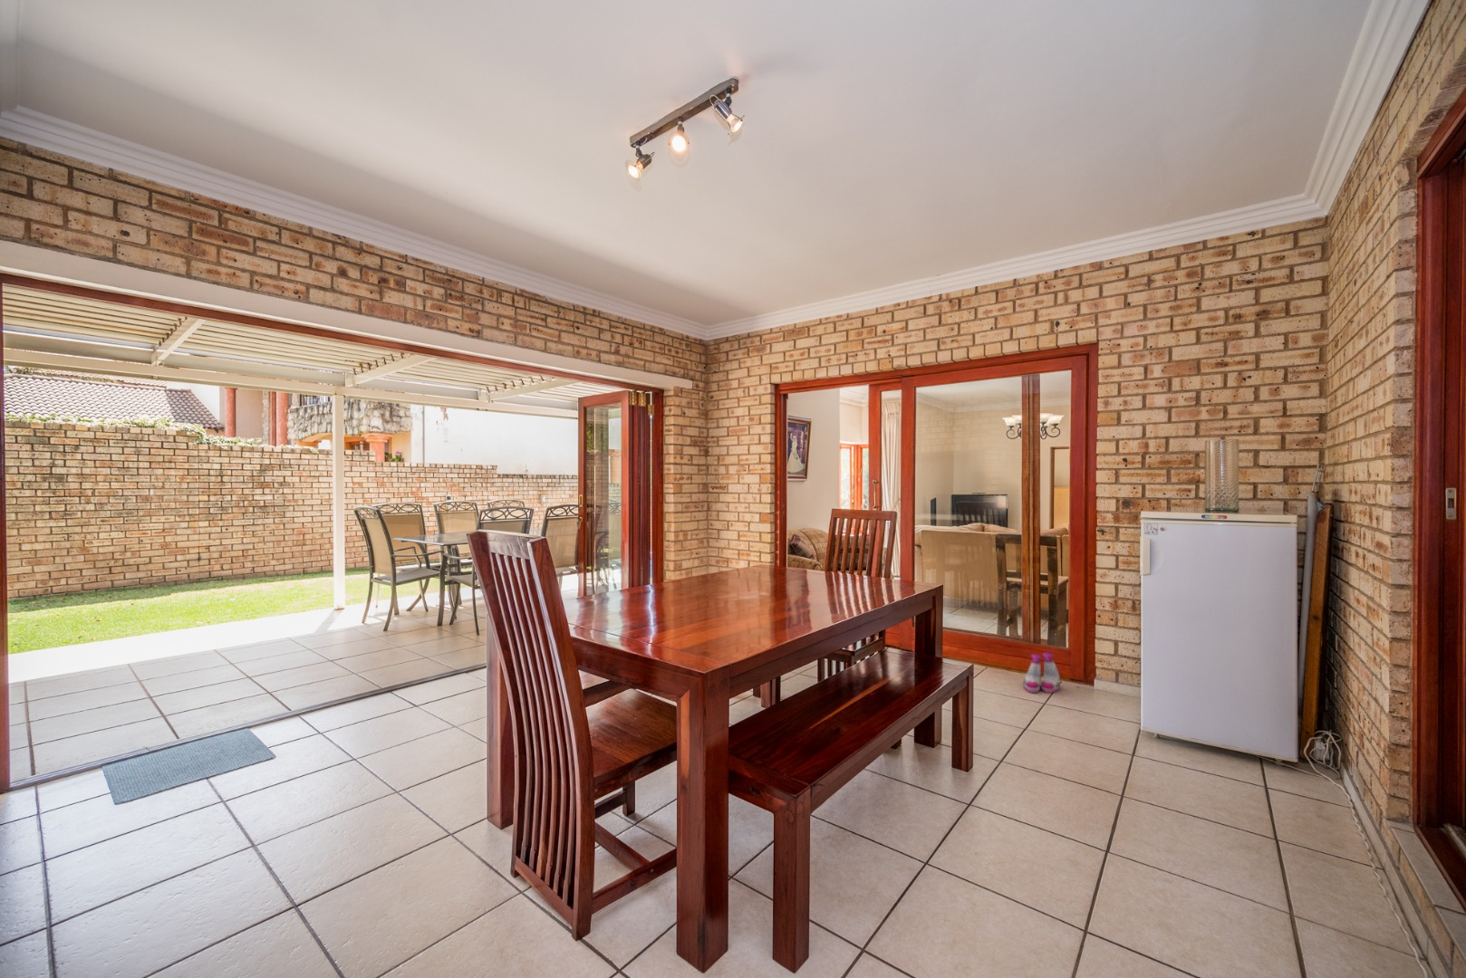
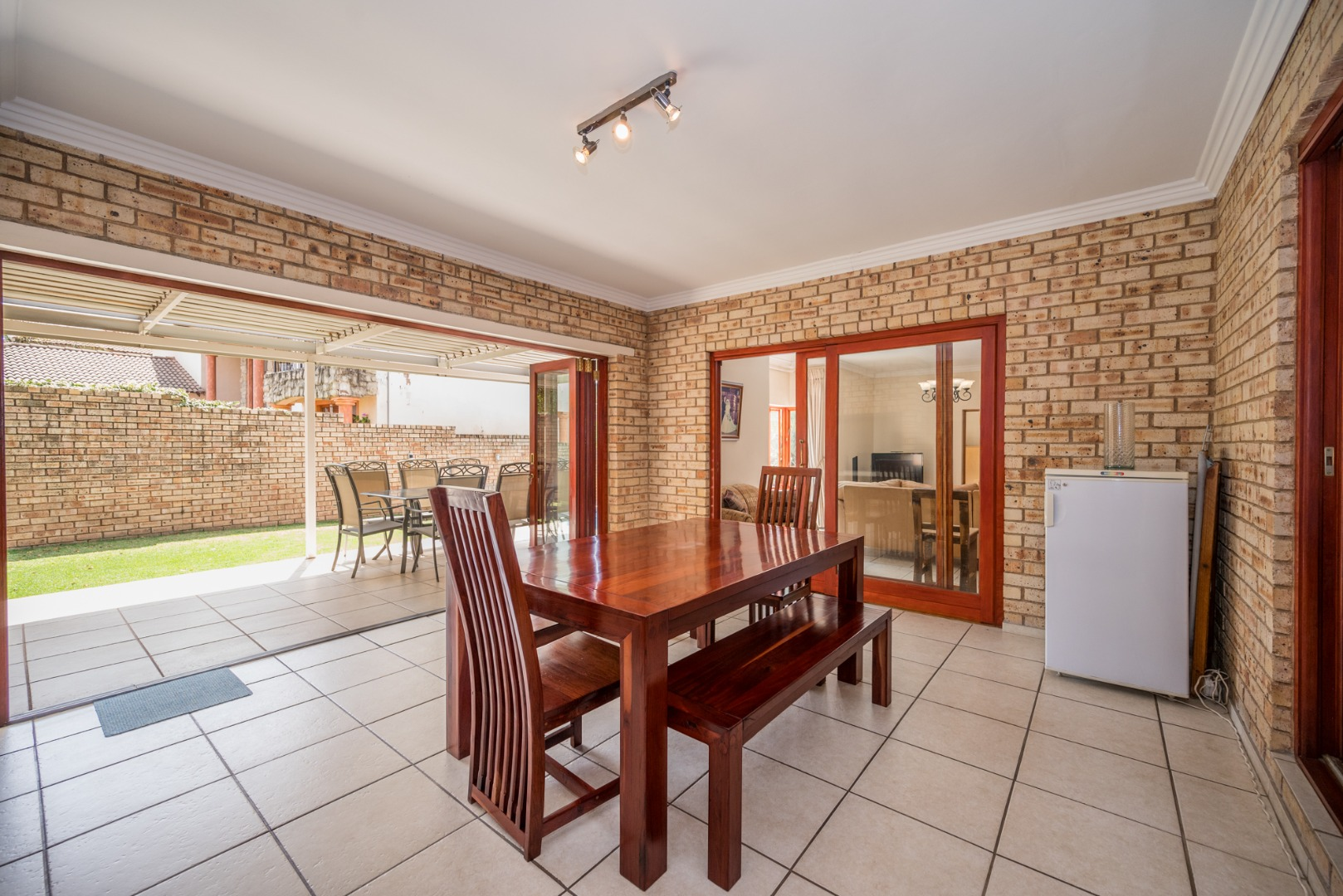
- boots (1040, 670)
